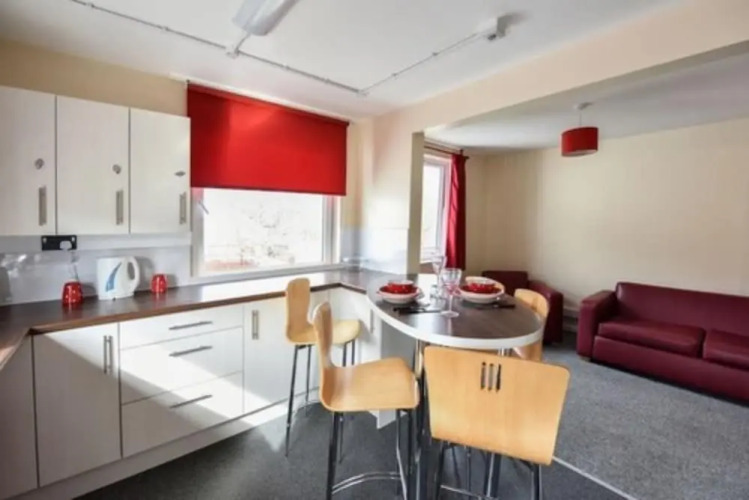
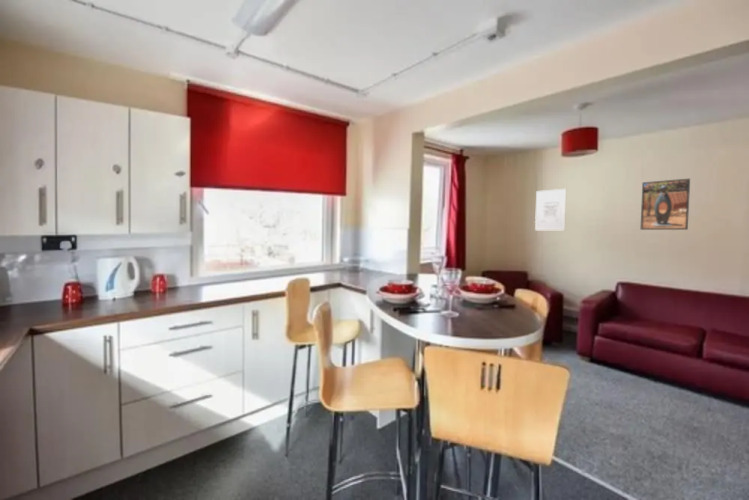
+ wall art (550, 210)
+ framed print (664, 205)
